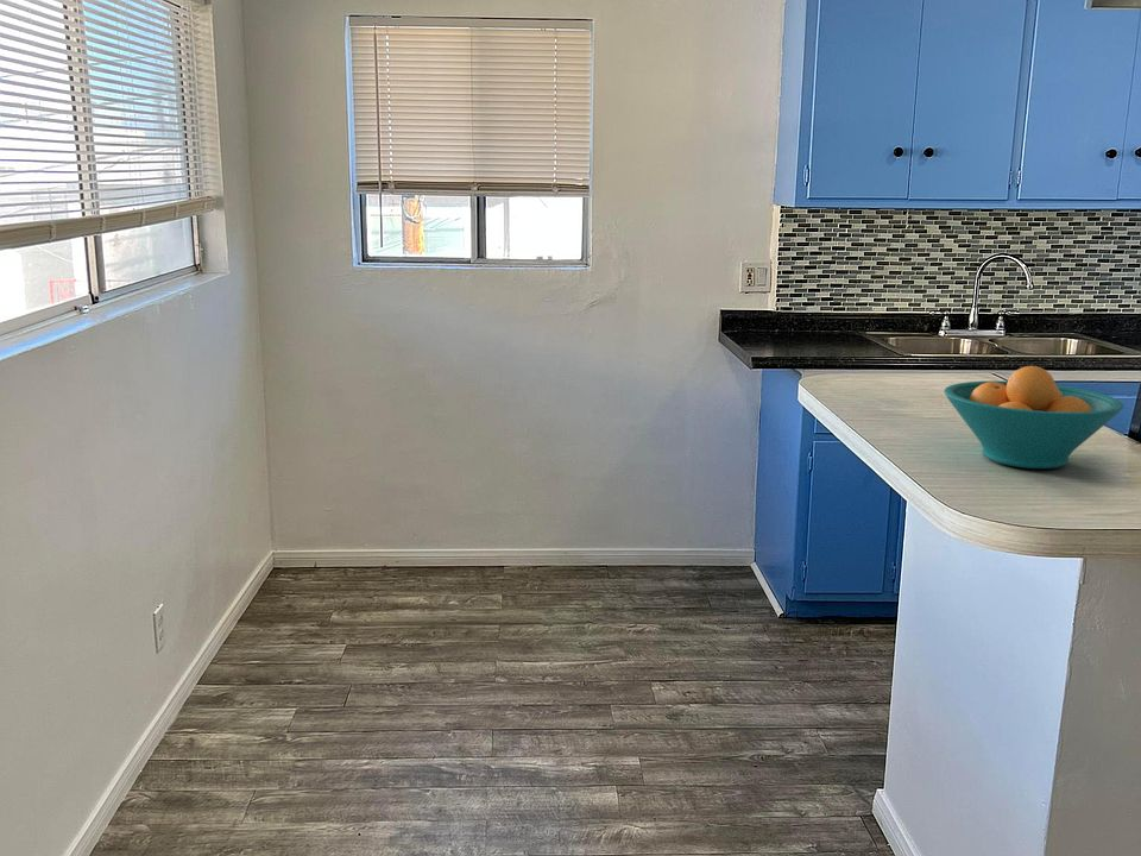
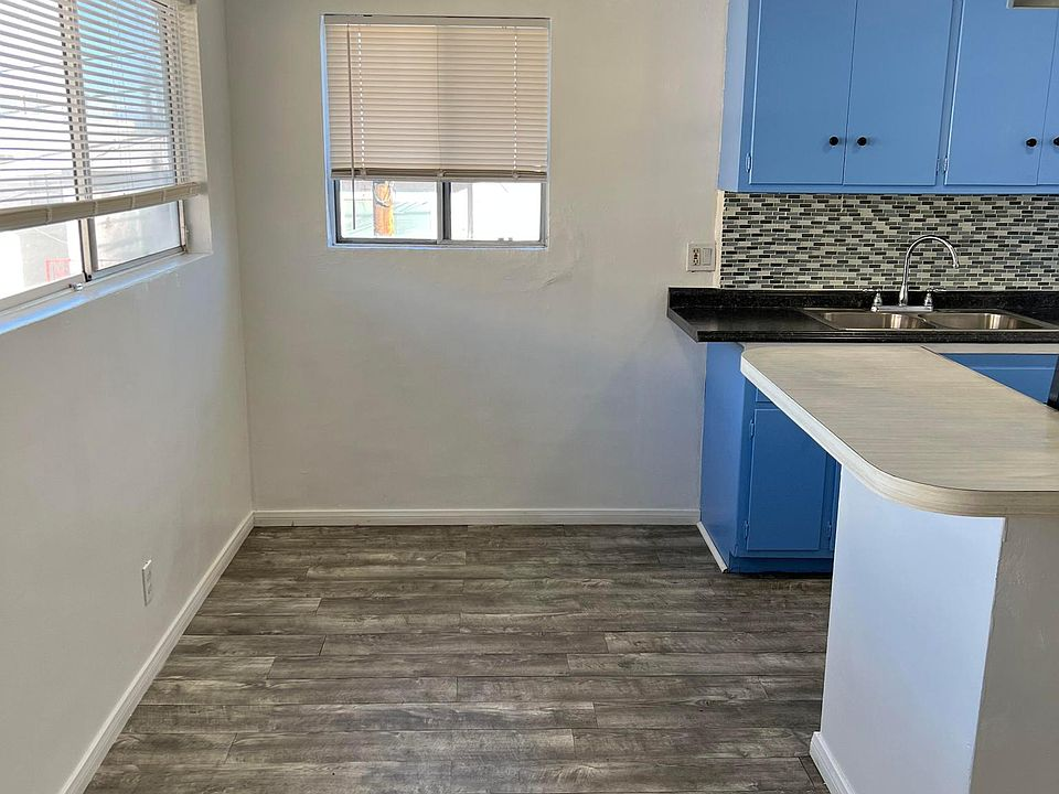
- fruit bowl (1029, 413)
